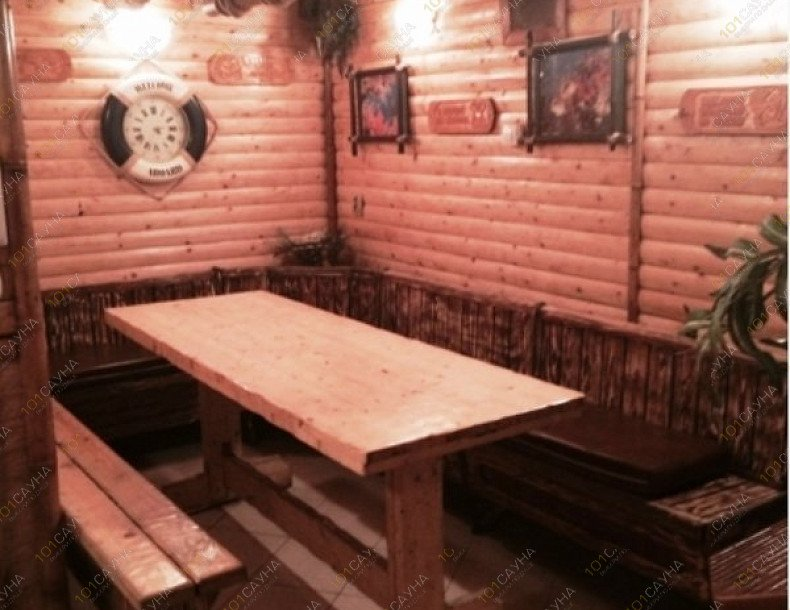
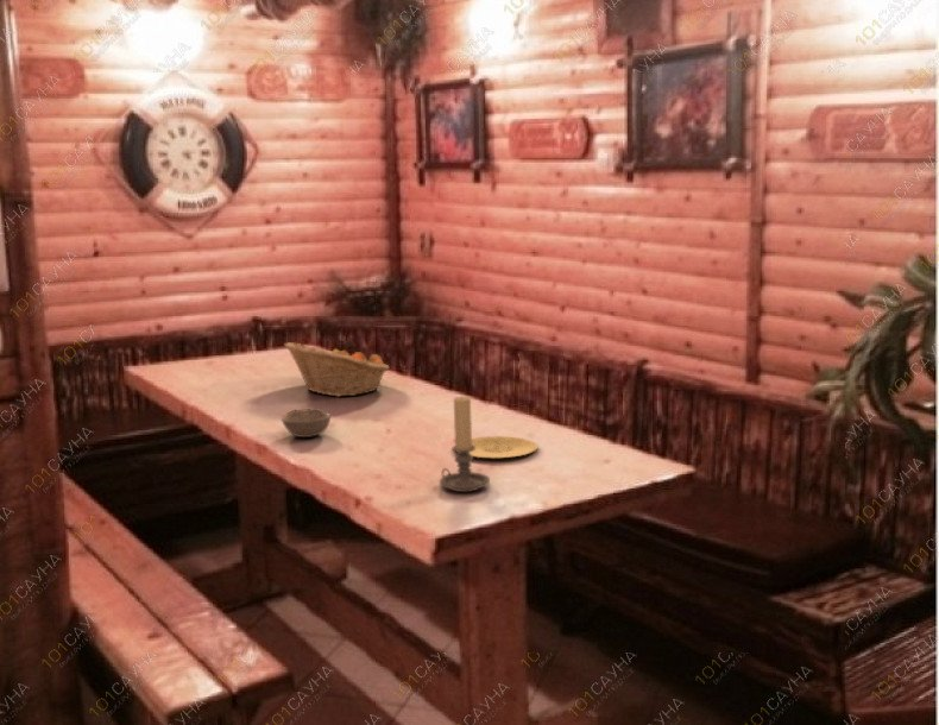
+ plate (496, 447)
+ fruit basket (336, 365)
+ candle holder (460, 441)
+ bowl (305, 424)
